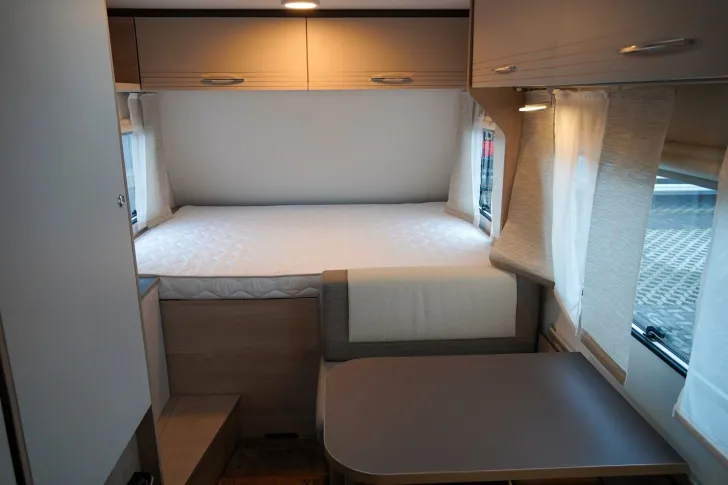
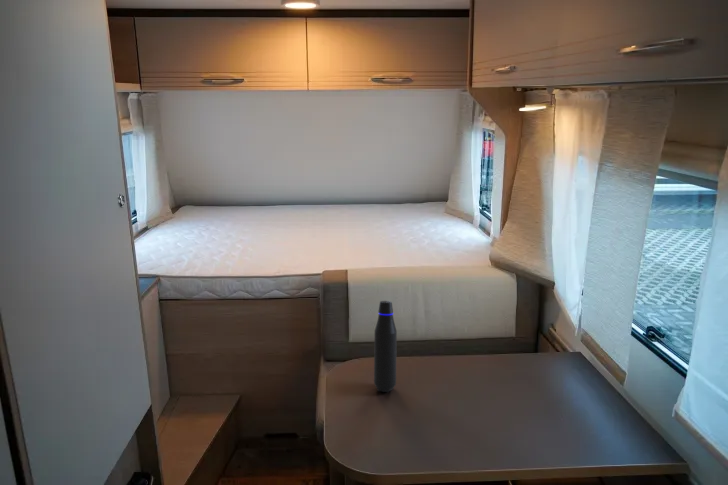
+ water bottle (385, 346)
